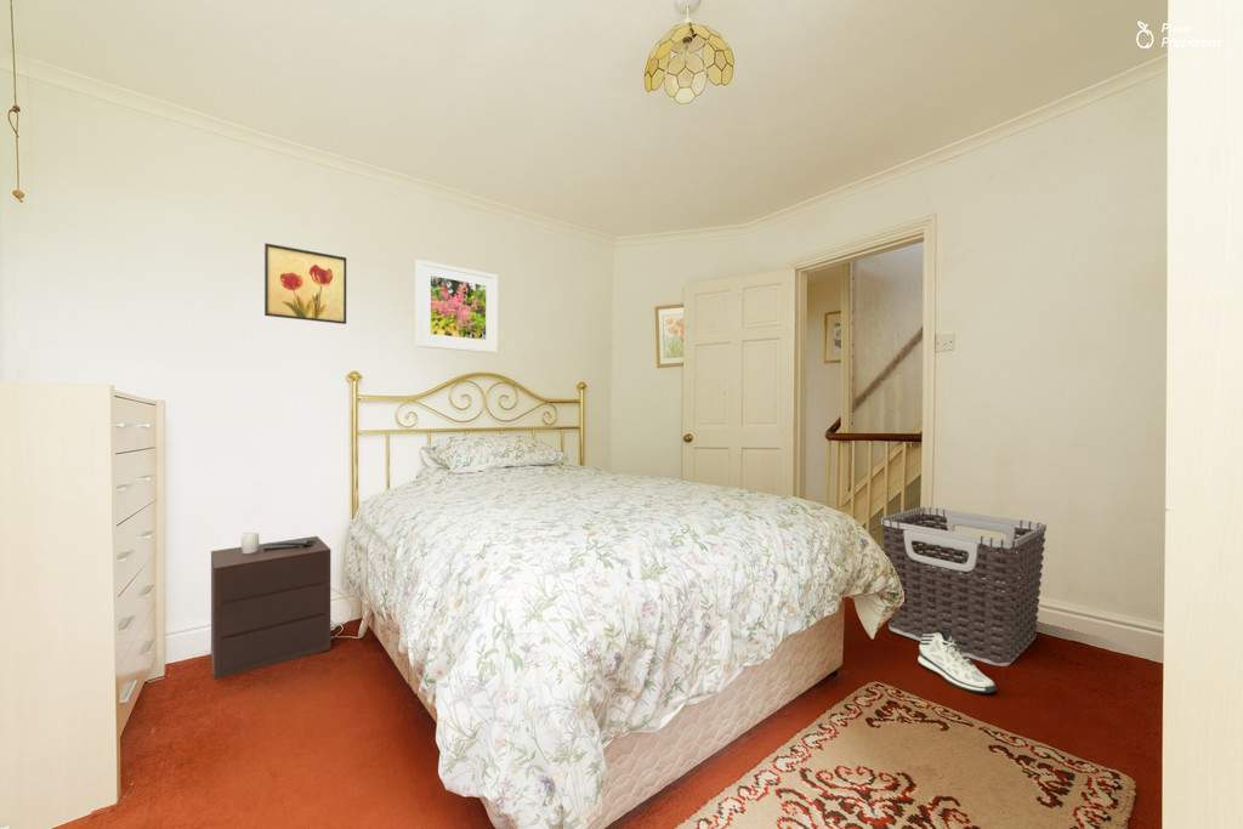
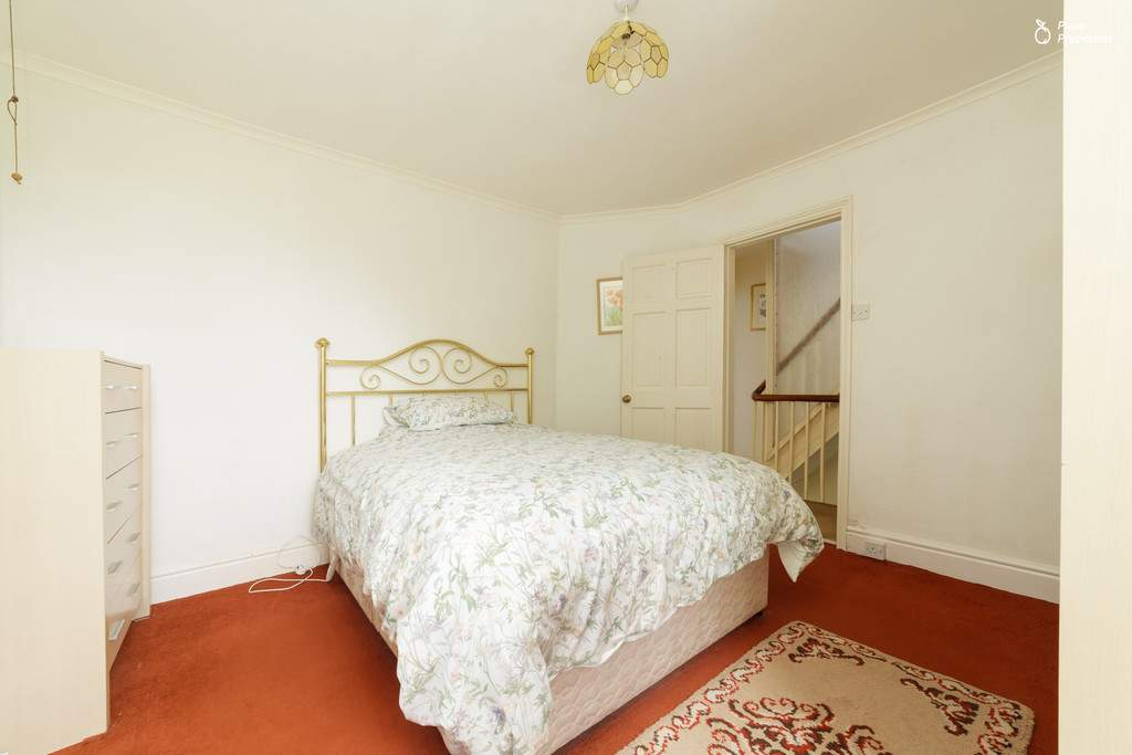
- sneaker (953, 655)
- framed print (459, 308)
- nightstand (271, 591)
- wall art (306, 285)
- clothes hamper (960, 577)
